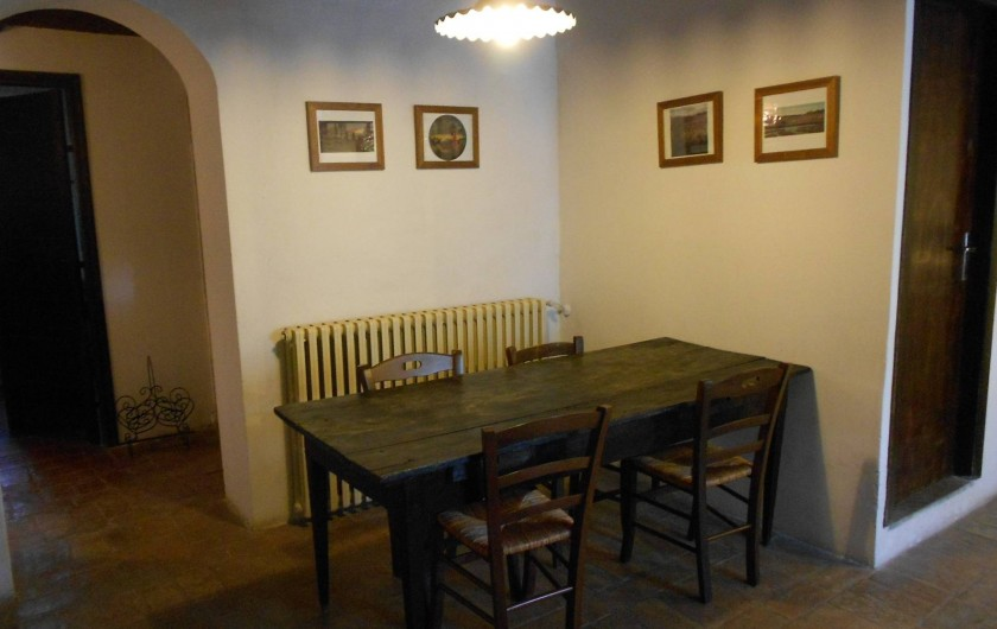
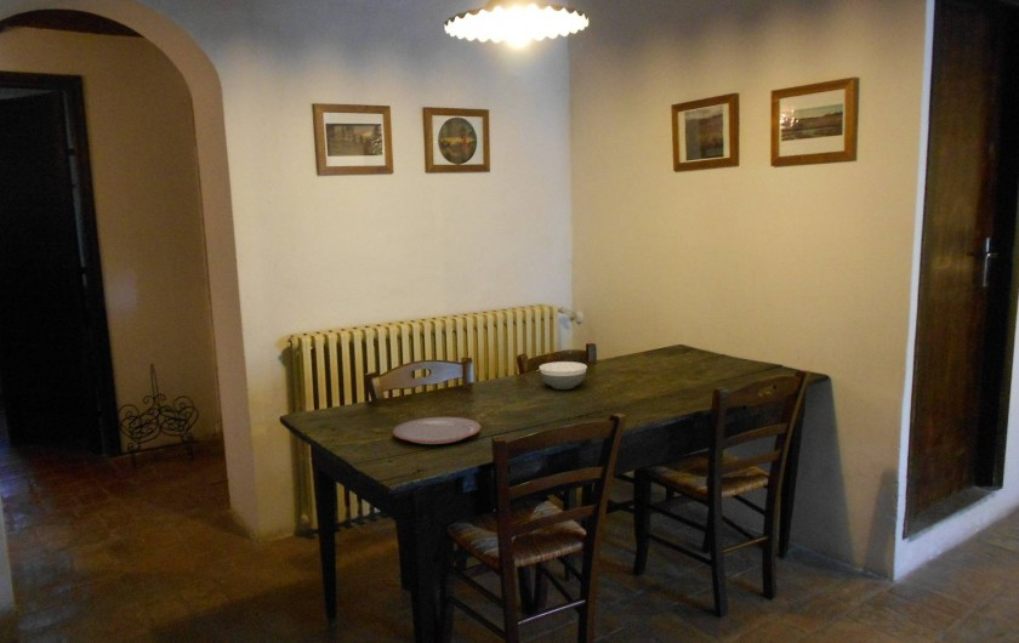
+ bowl (563, 376)
+ plate (437, 431)
